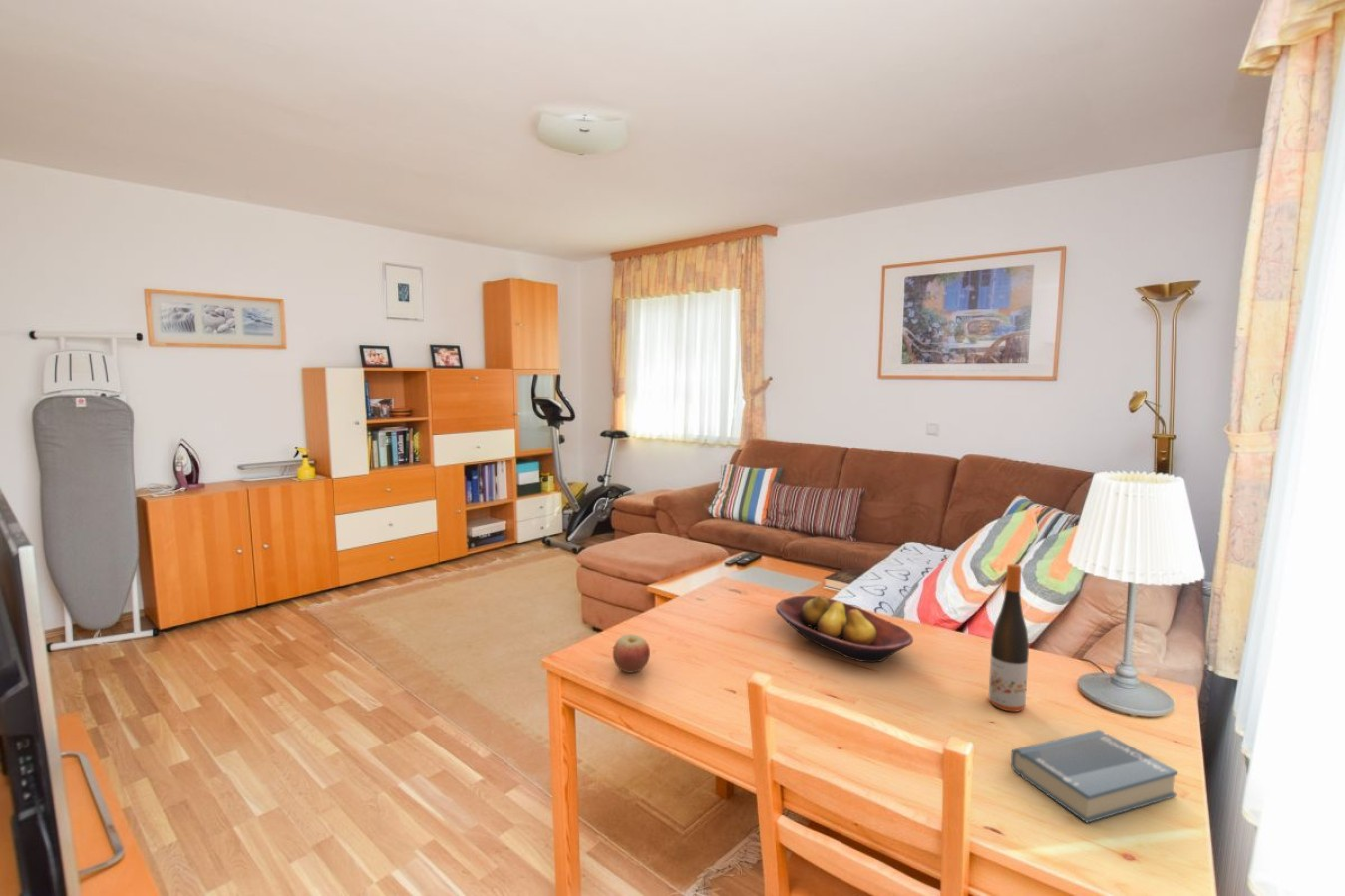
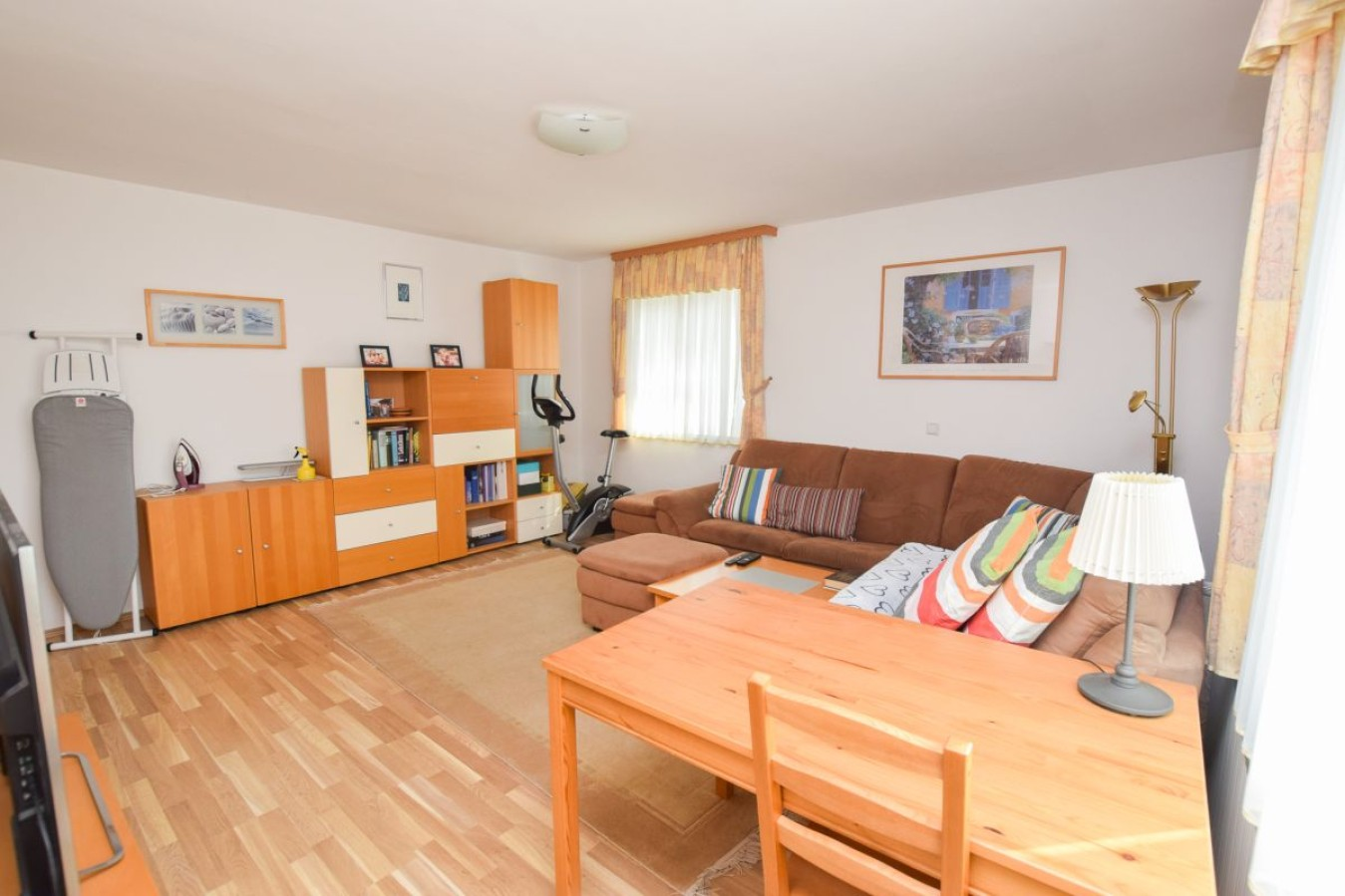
- apple (631, 653)
- hardback book (1091, 770)
- wine bottle (1010, 635)
- fruit bowl (840, 621)
